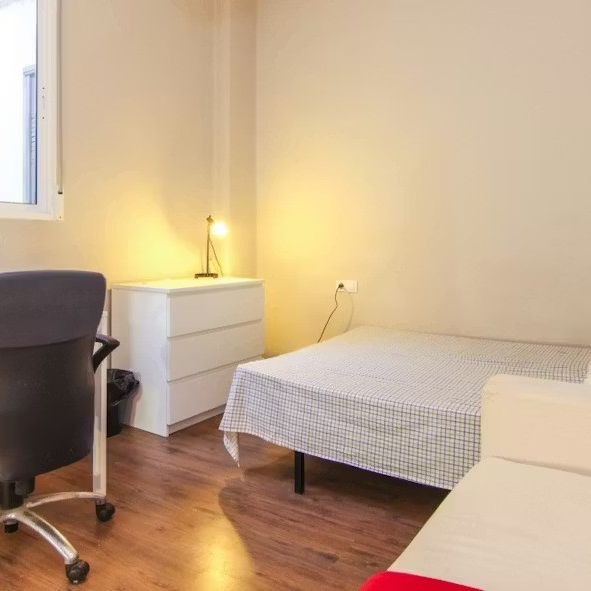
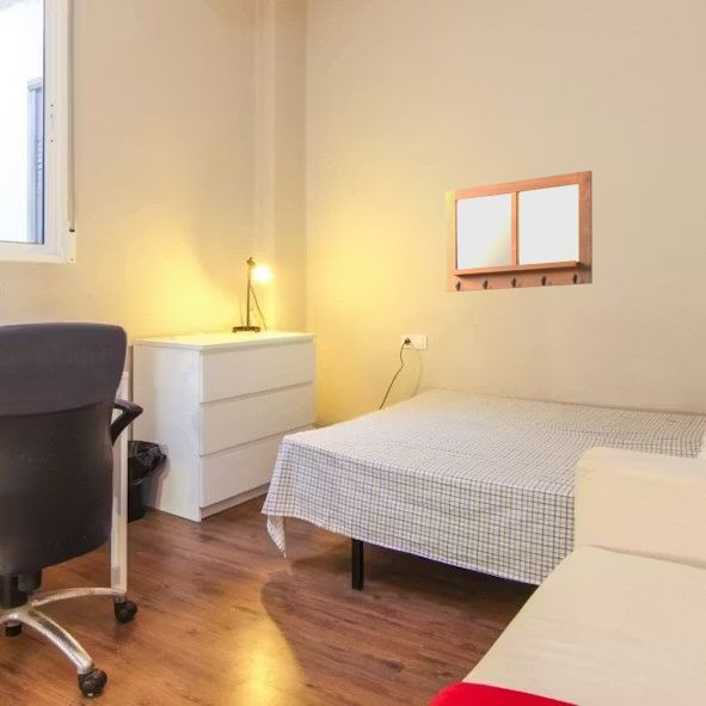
+ writing board (512, 233)
